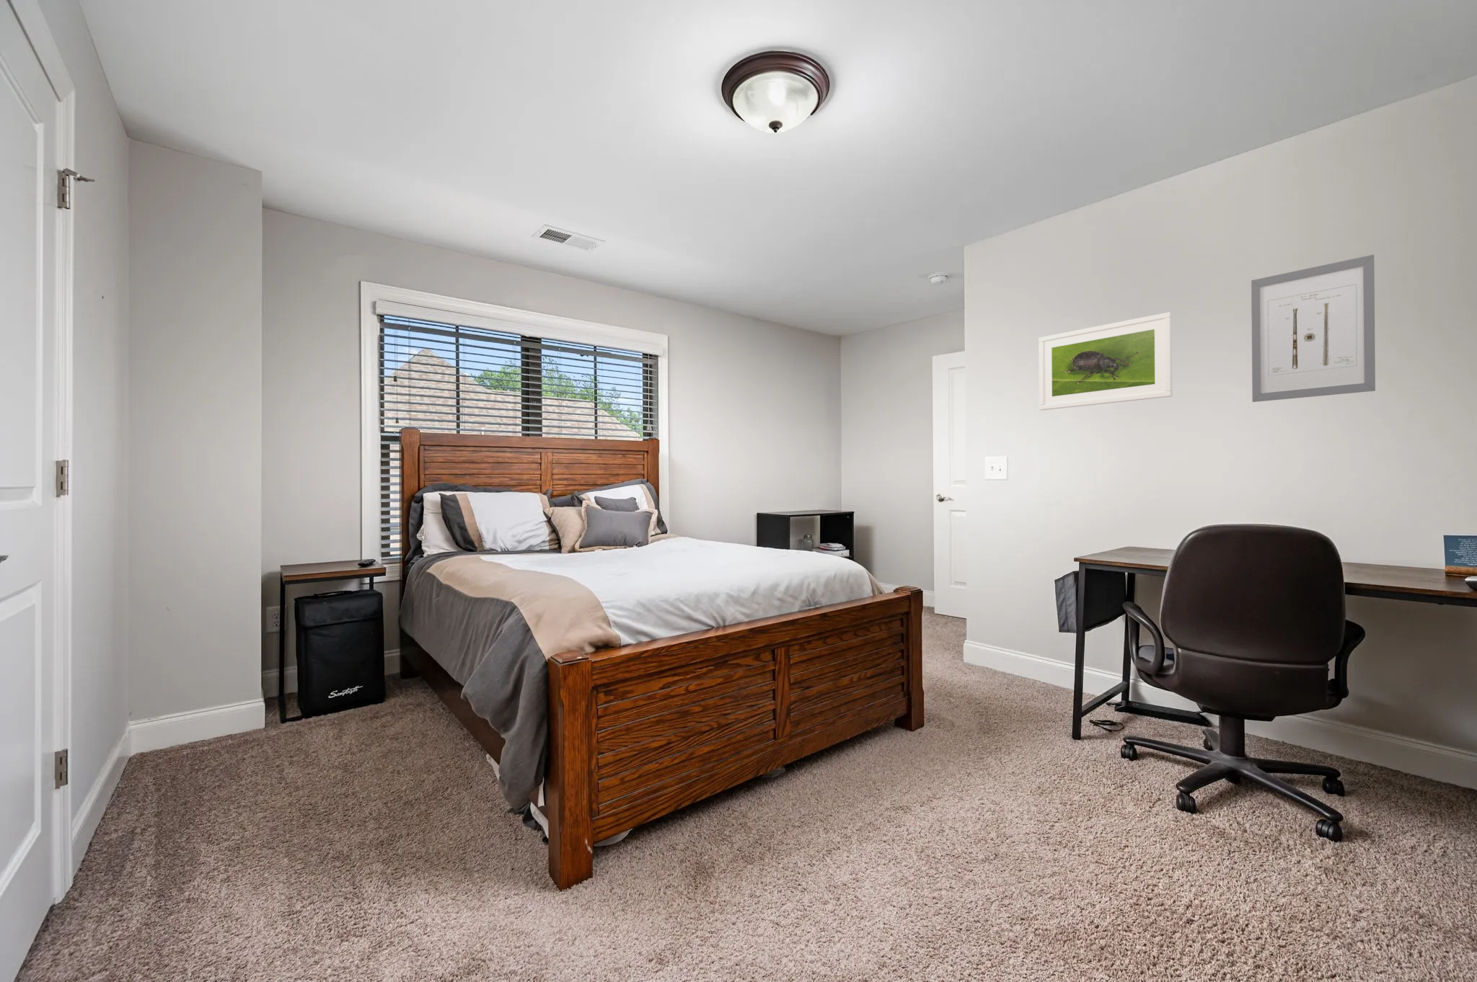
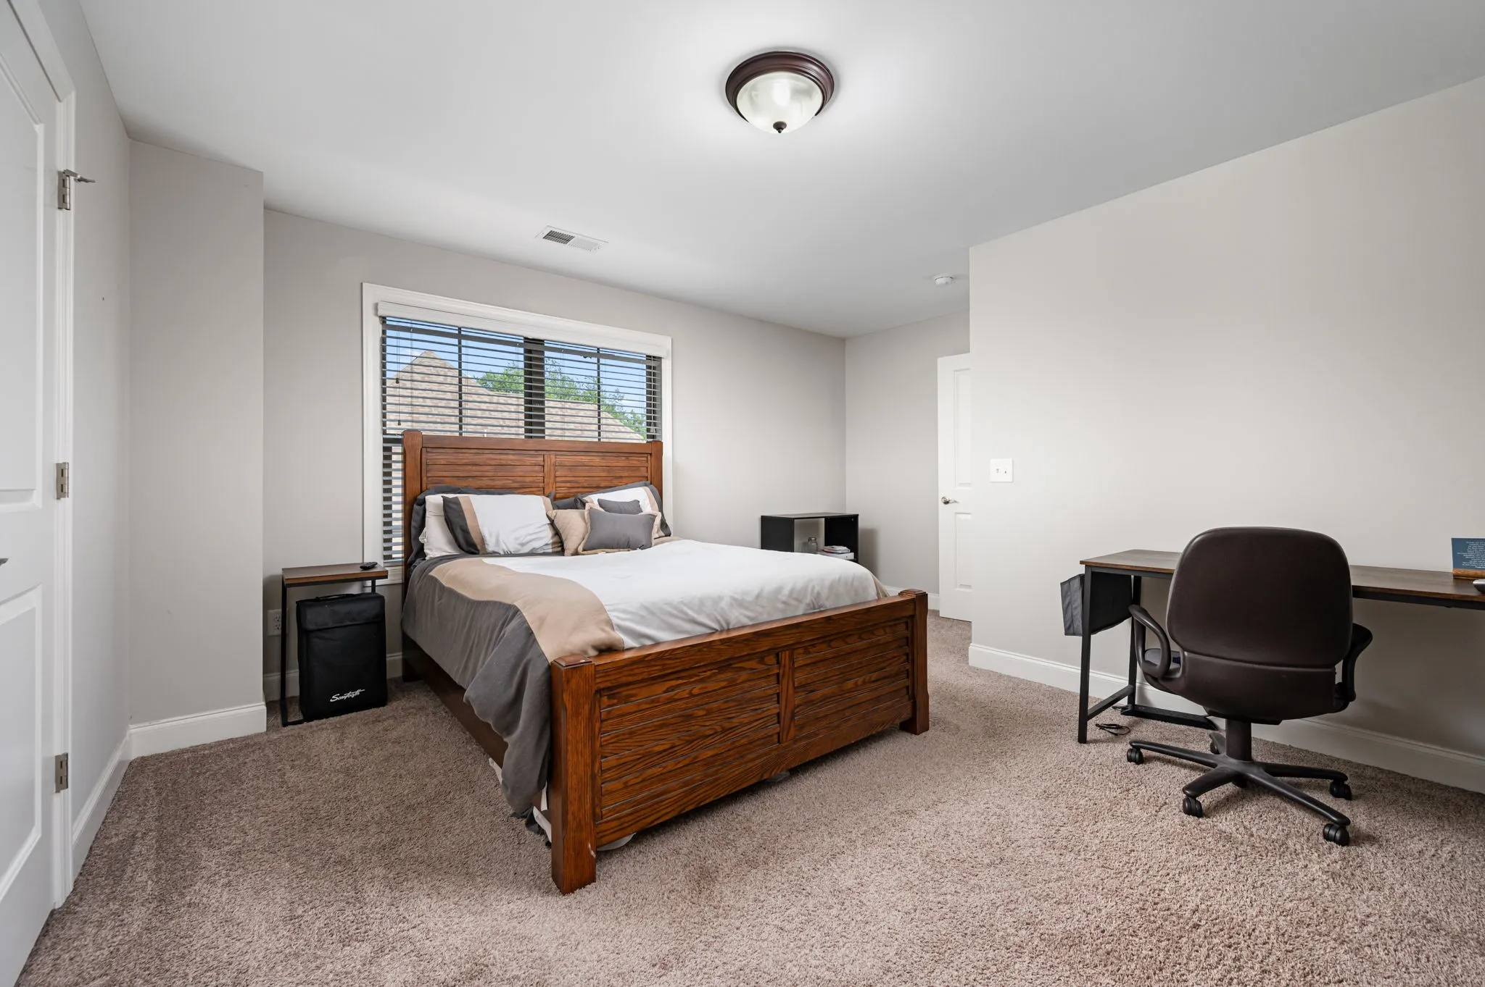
- wall art (1309, 332)
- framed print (1101, 365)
